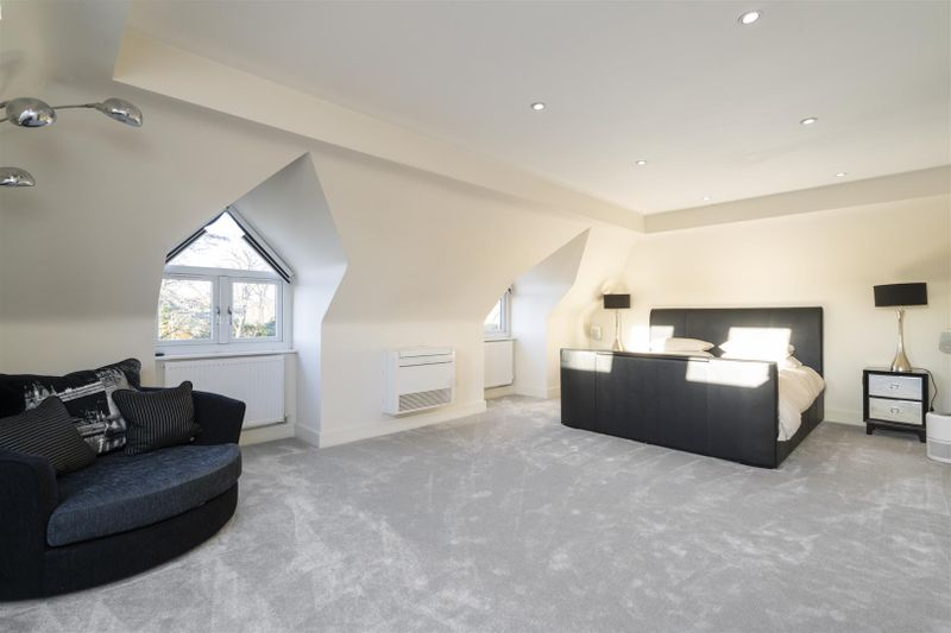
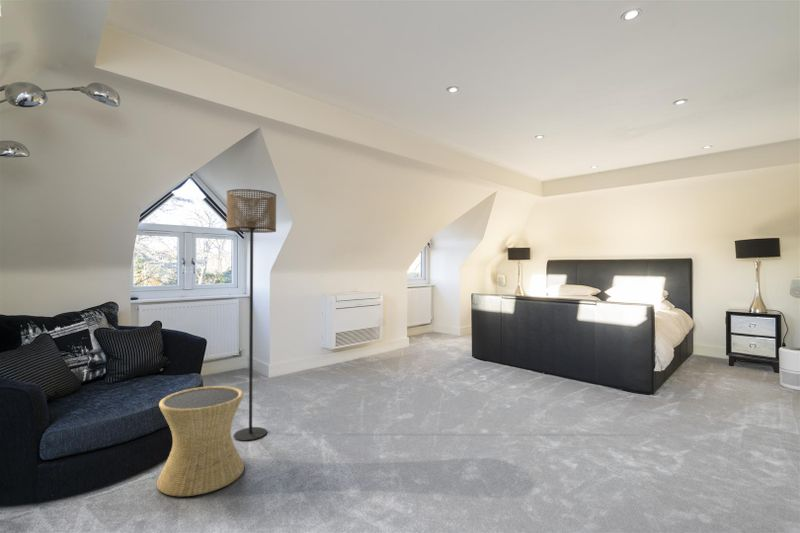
+ floor lamp (251, 313)
+ side table (202, 436)
